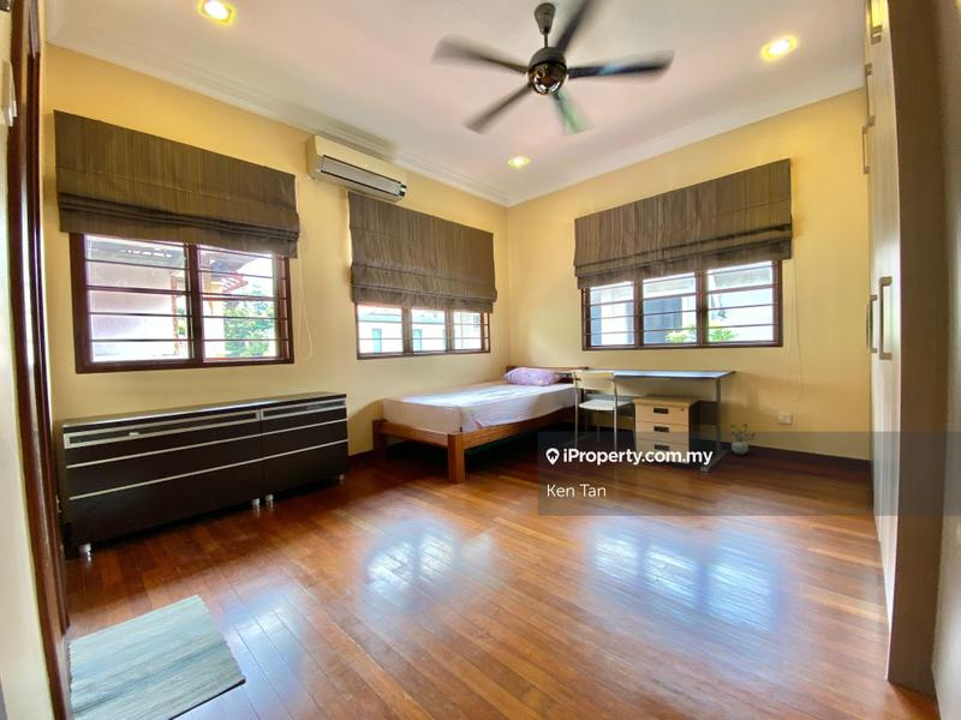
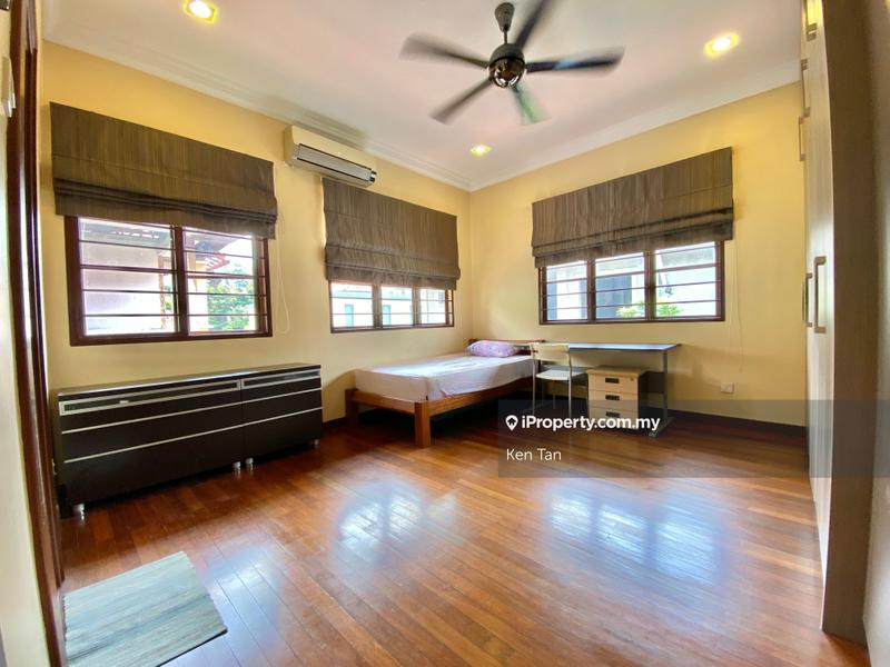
- potted plant (741, 438)
